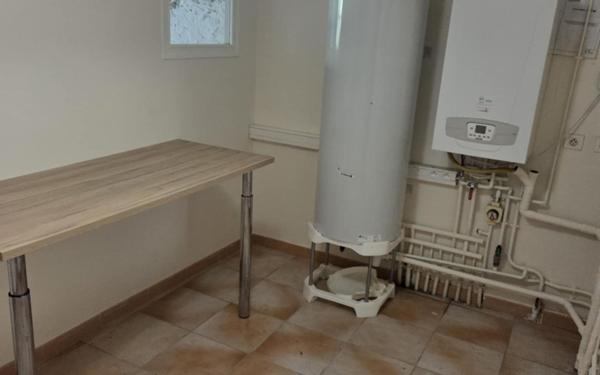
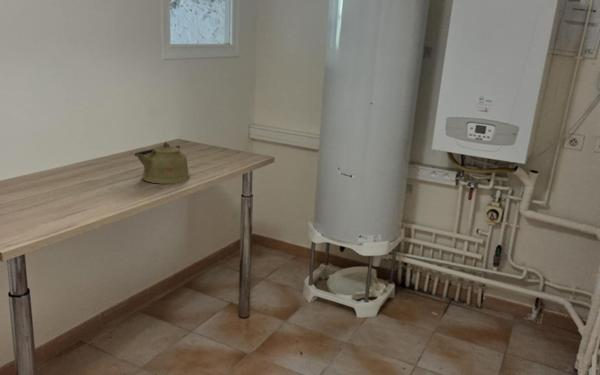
+ kettle (161, 160)
